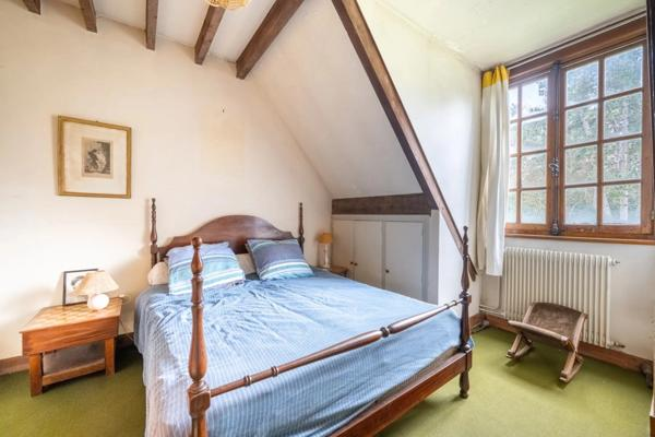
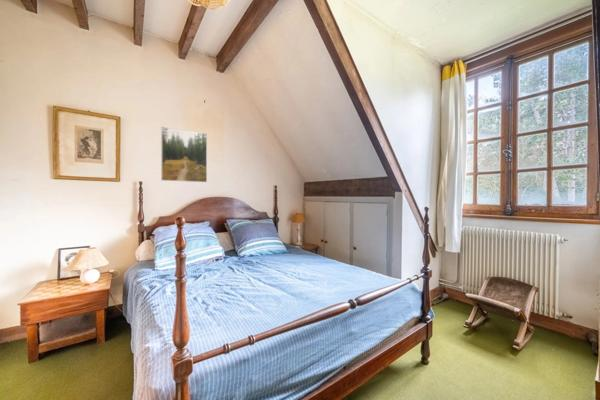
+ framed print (185, 155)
